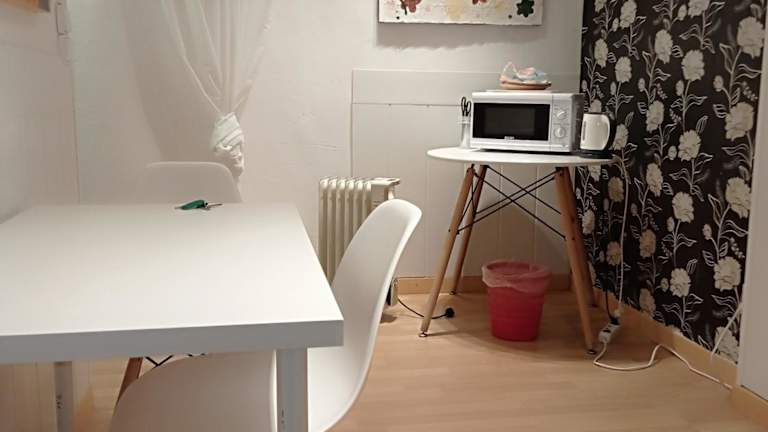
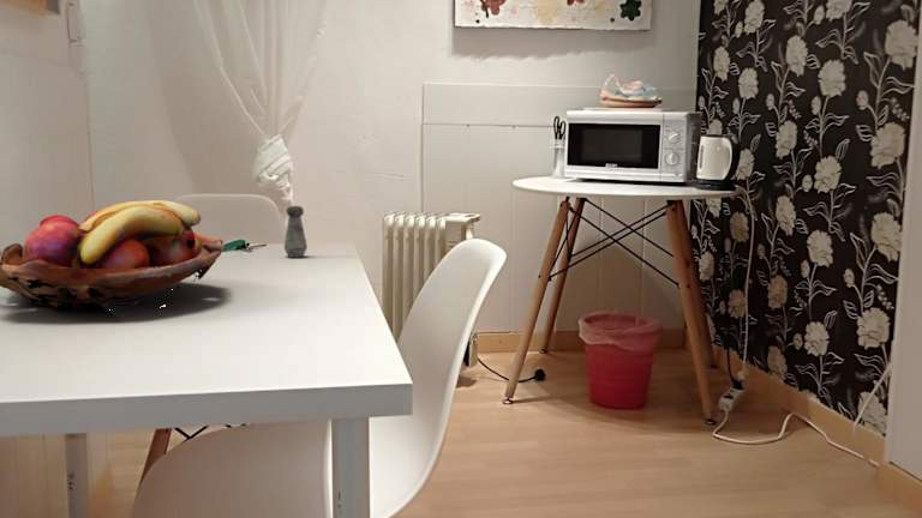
+ fruit basket (110, 249)
+ salt shaker (294, 230)
